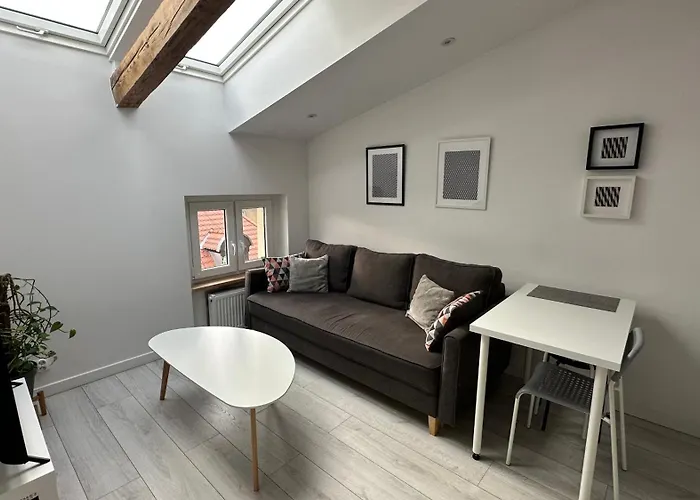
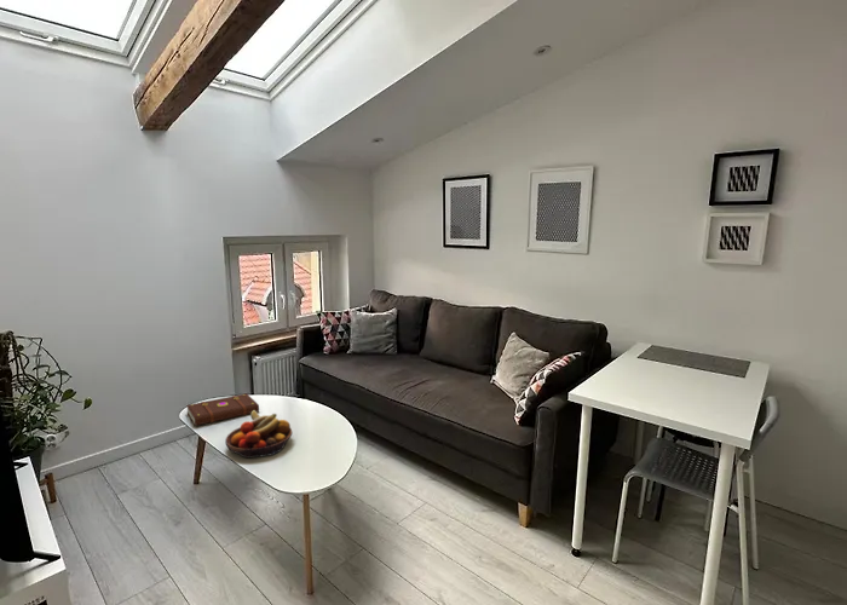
+ fruit bowl (259, 432)
+ book (223, 408)
